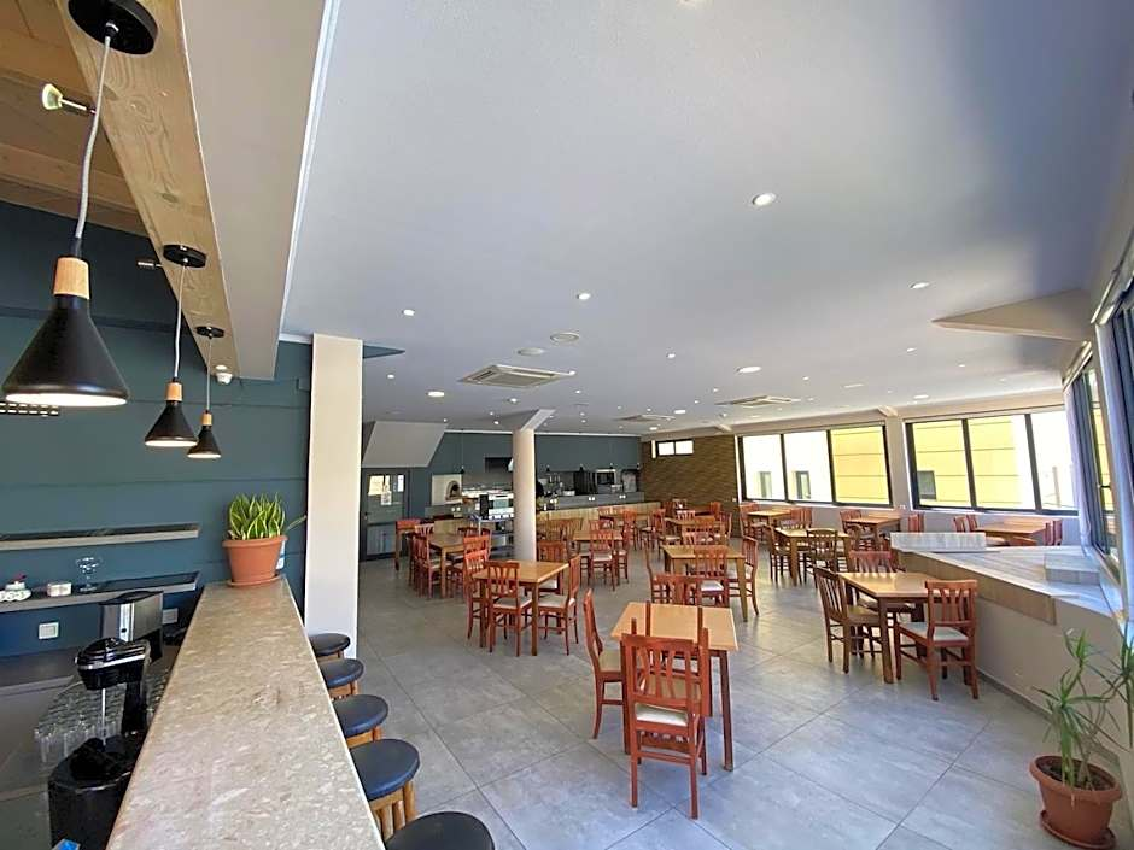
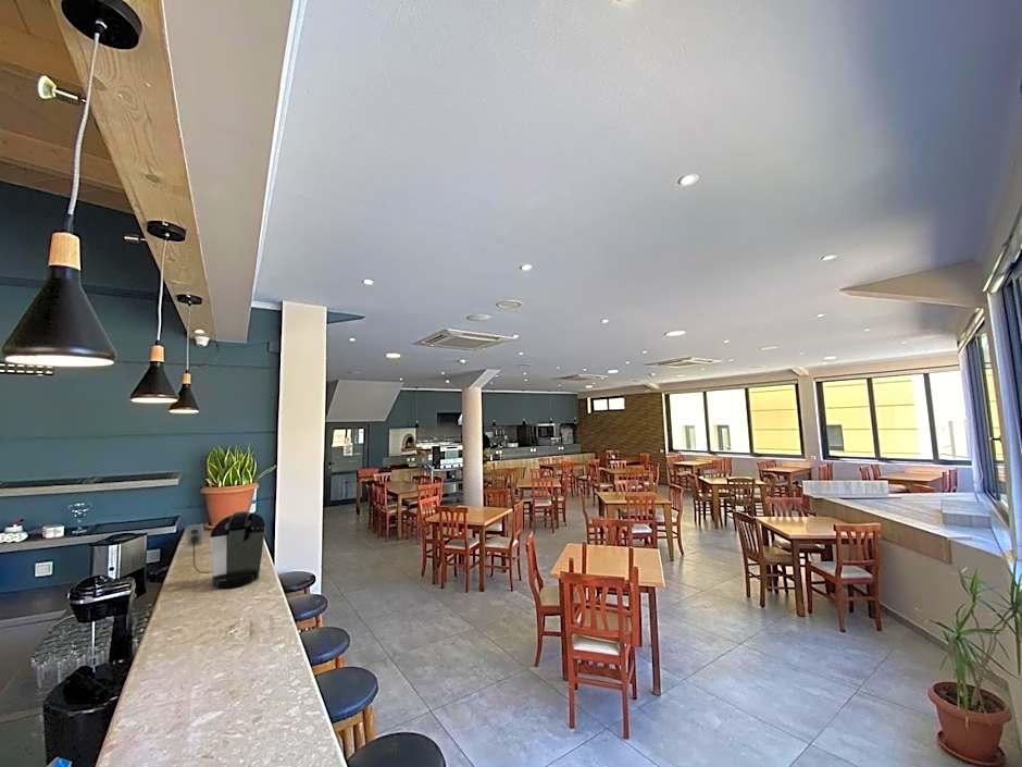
+ coffee maker (223, 547)
